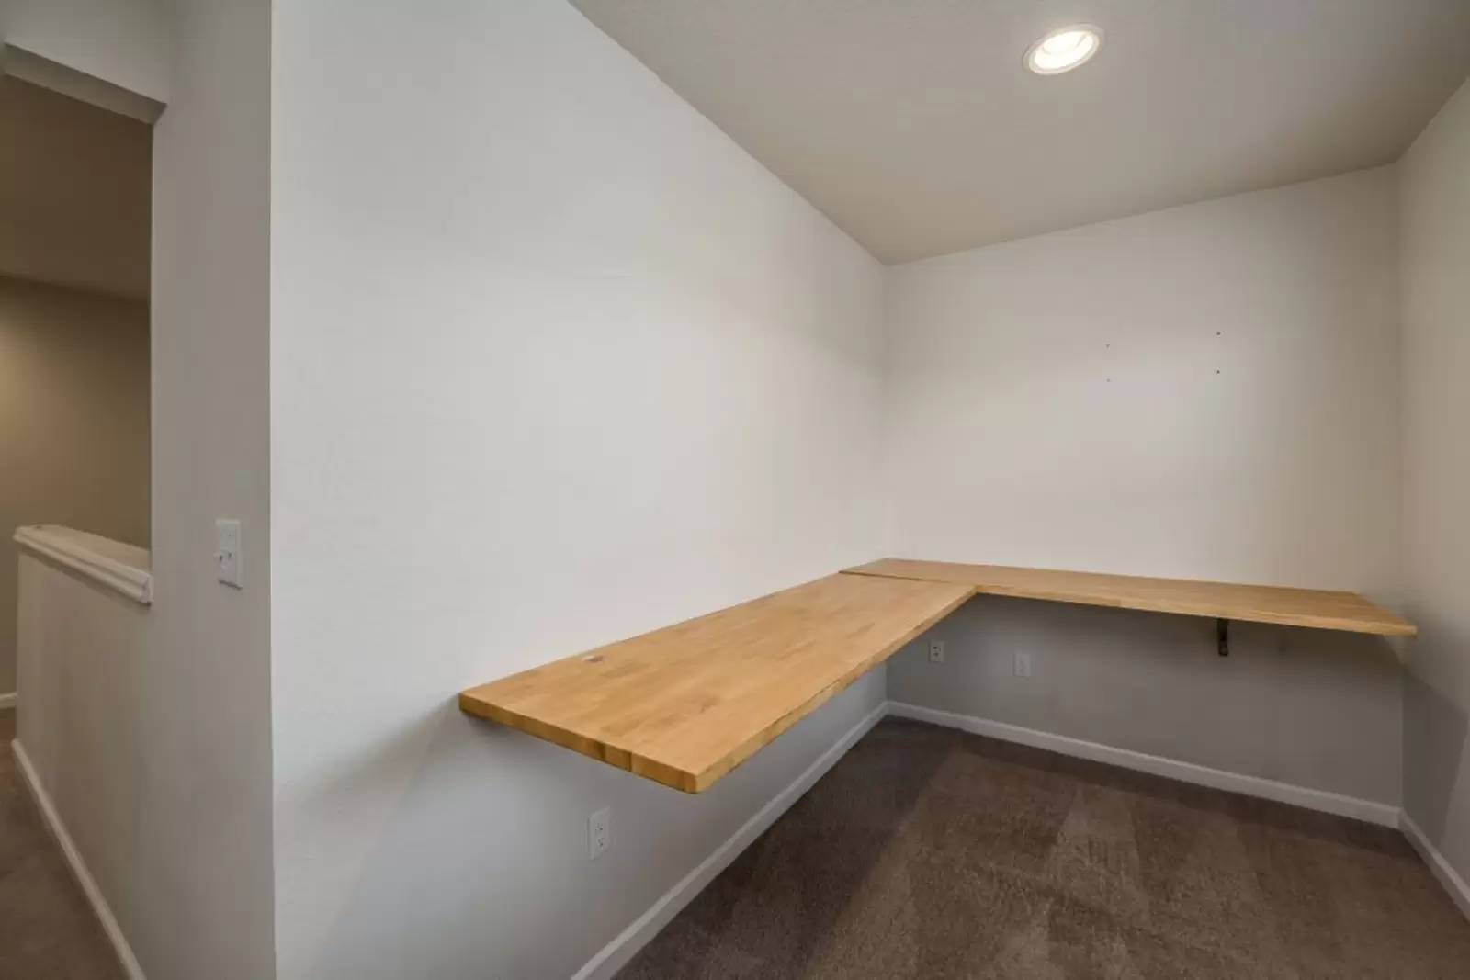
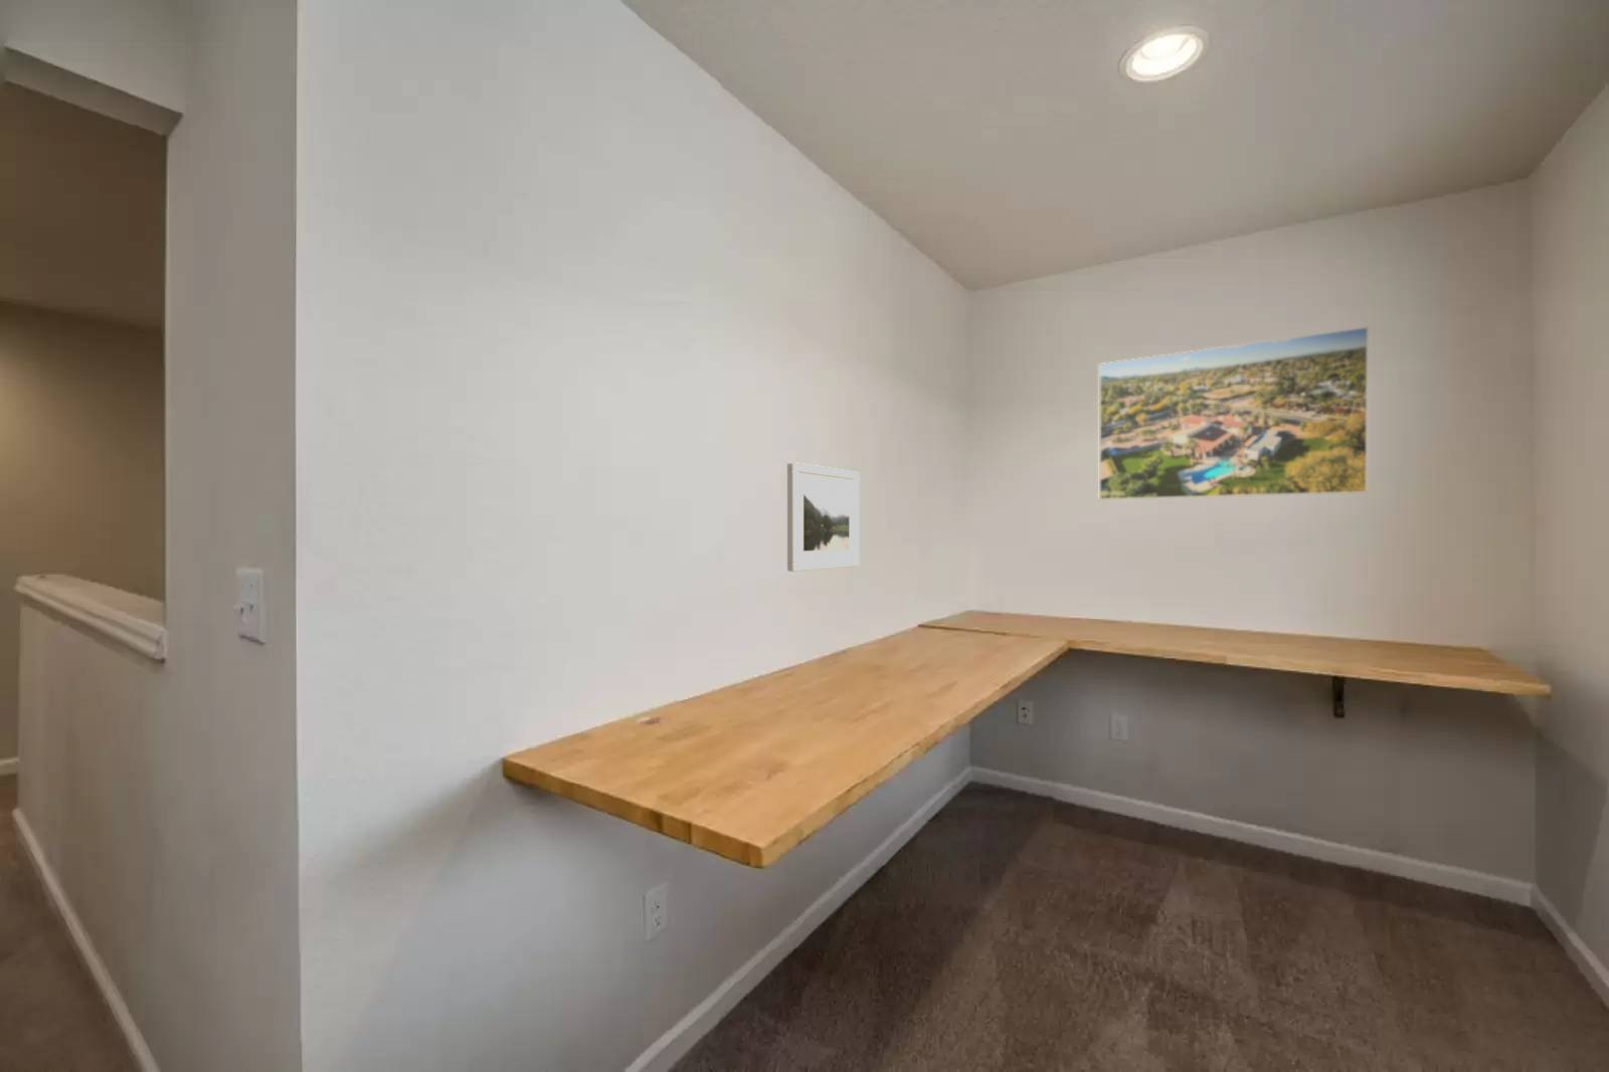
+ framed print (826, 517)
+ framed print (1220, 422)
